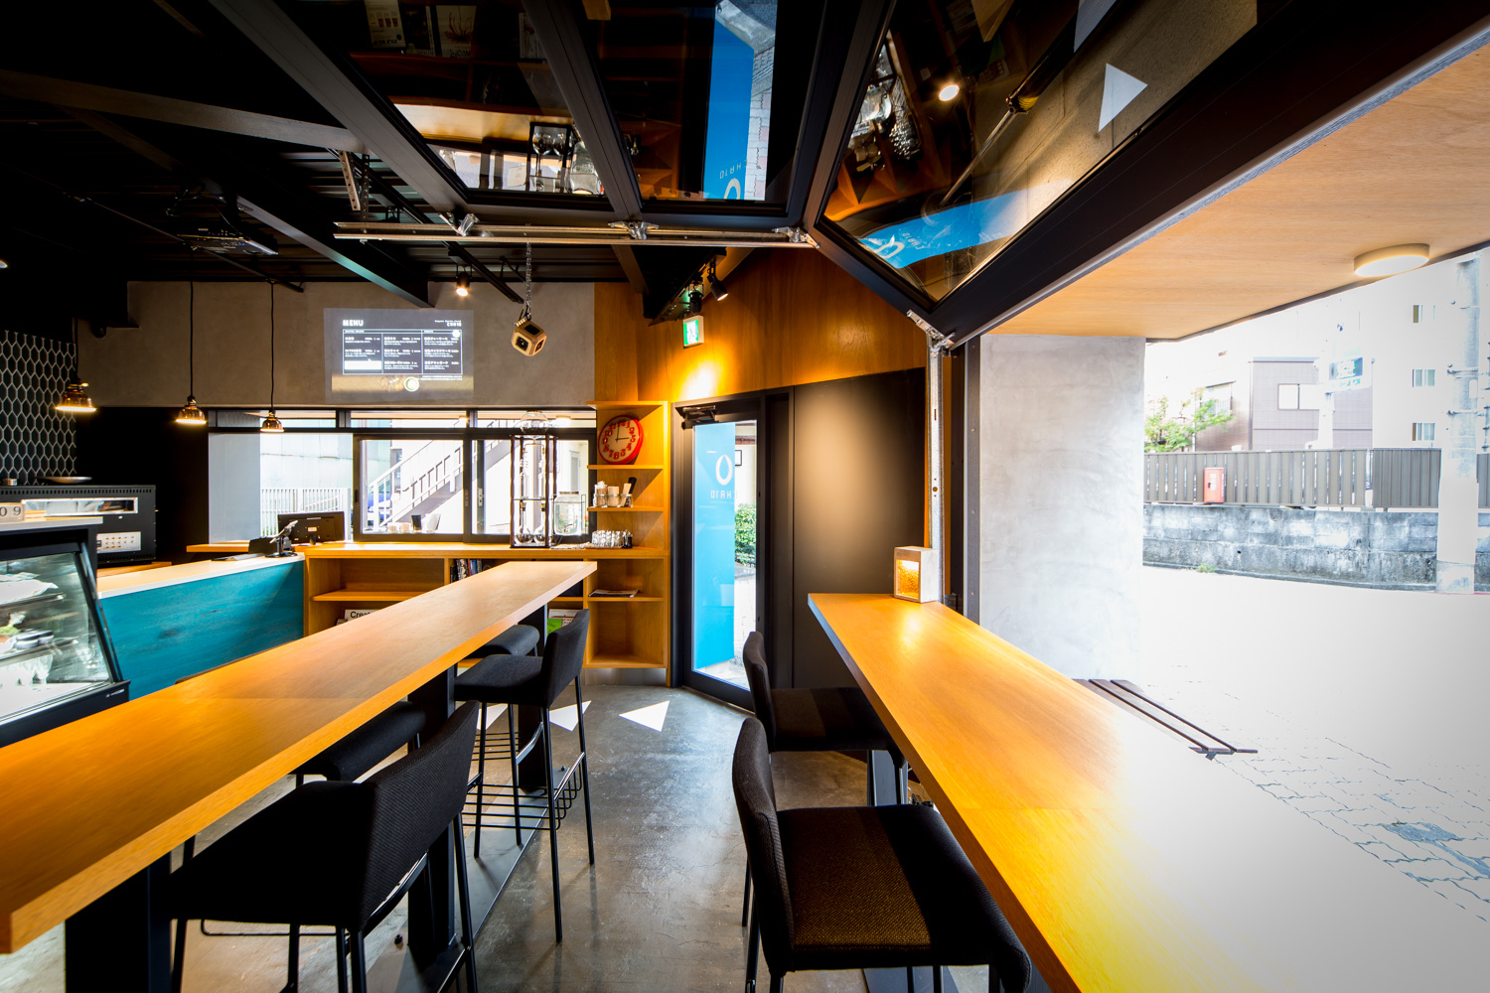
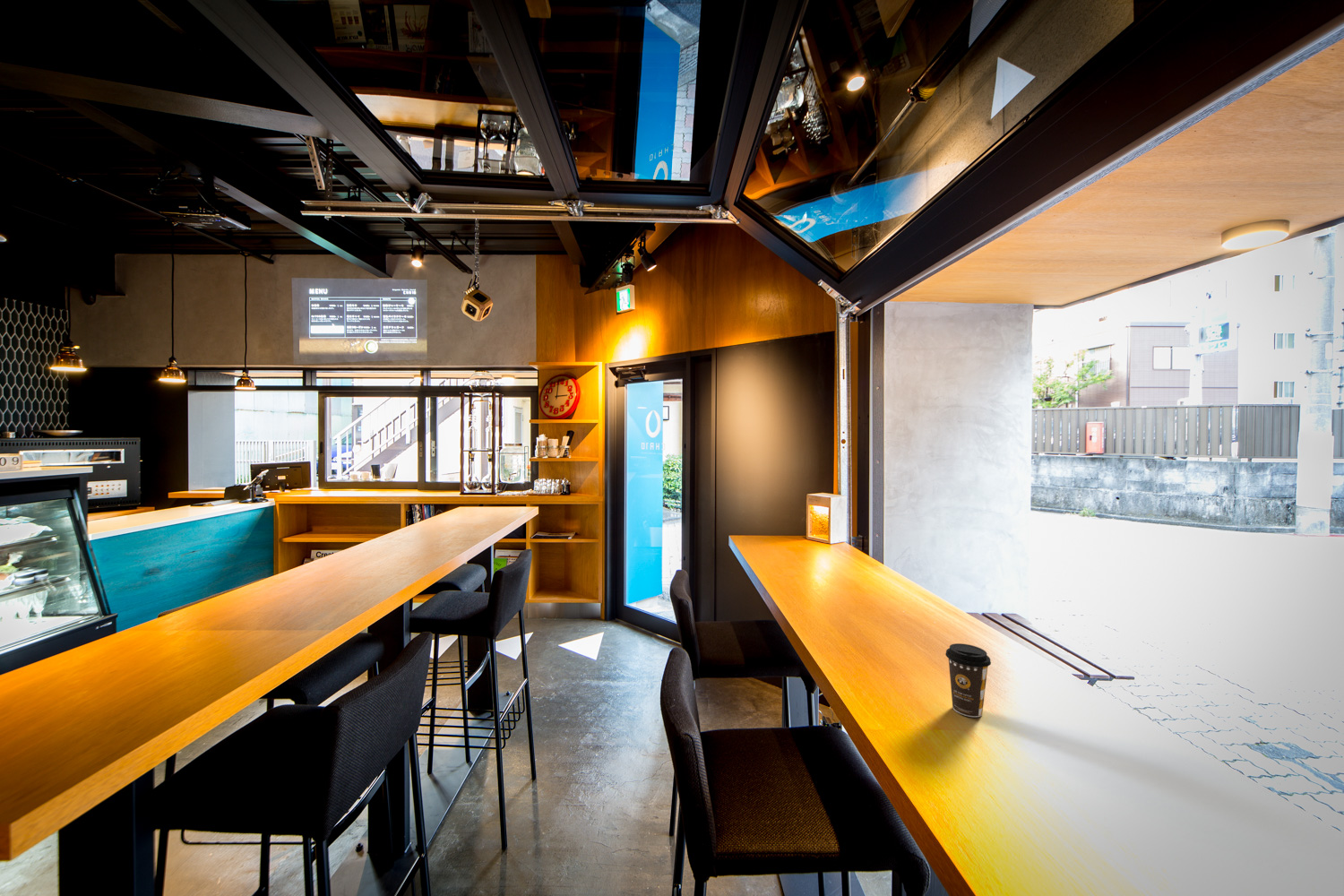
+ coffee cup (967, 679)
